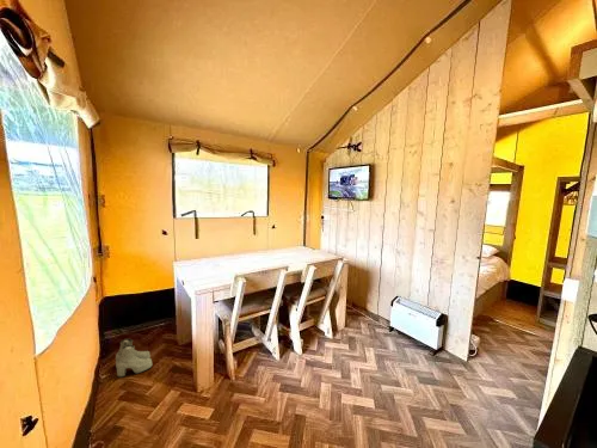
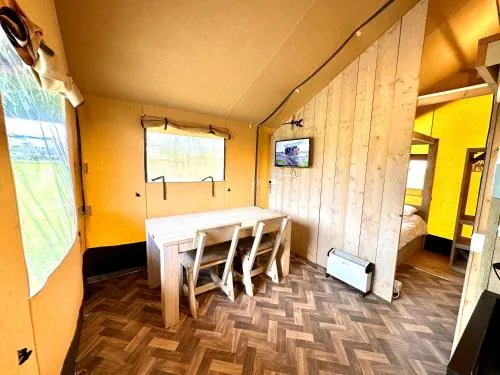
- boots (134, 354)
